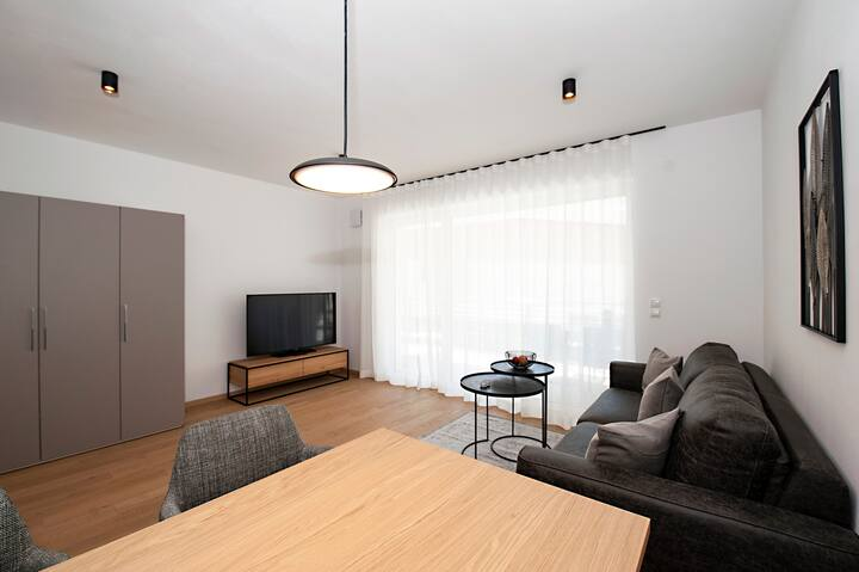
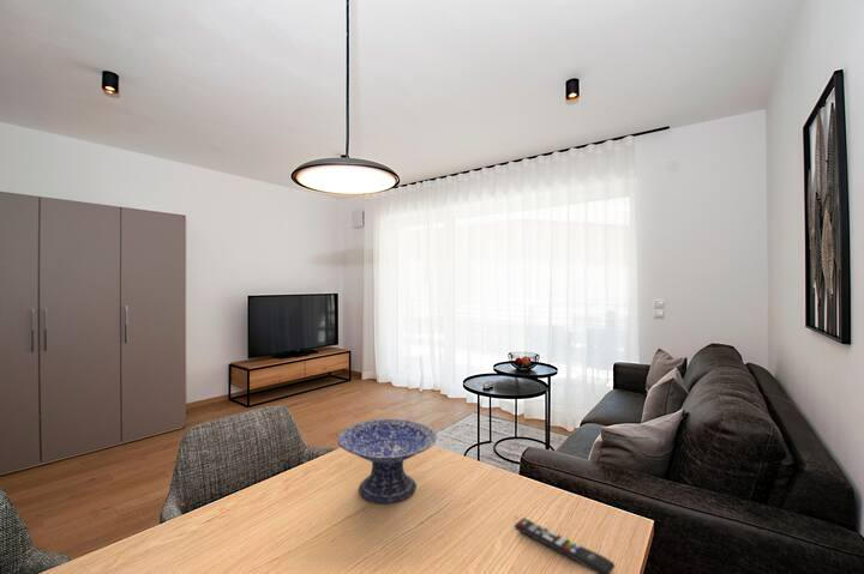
+ remote control (560, 544)
+ decorative bowl (388, 460)
